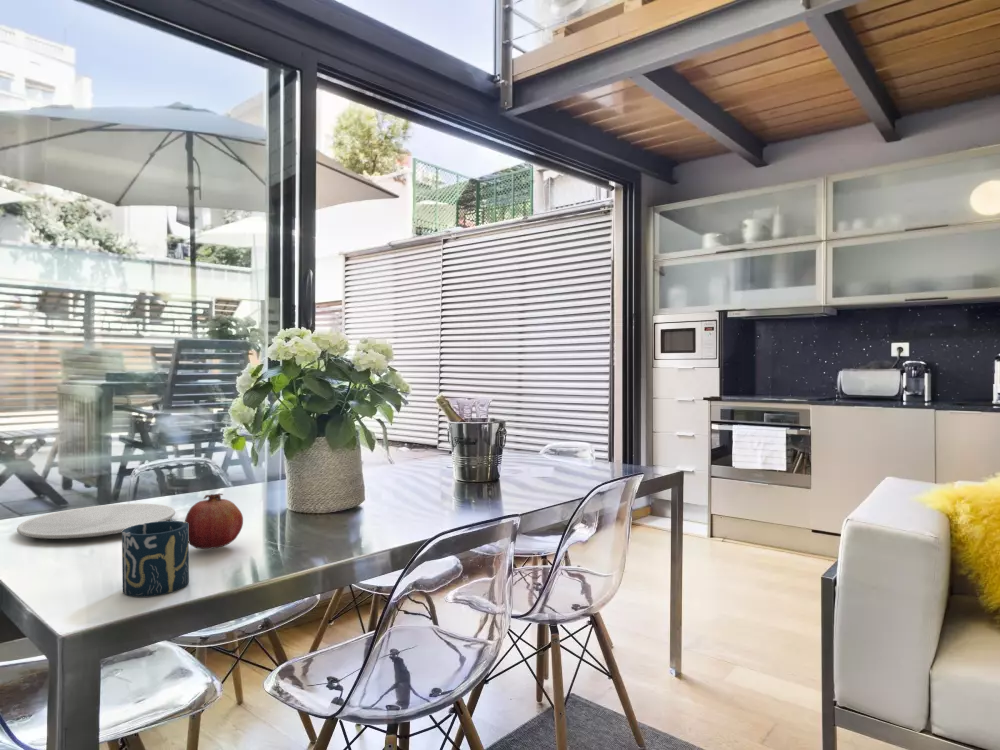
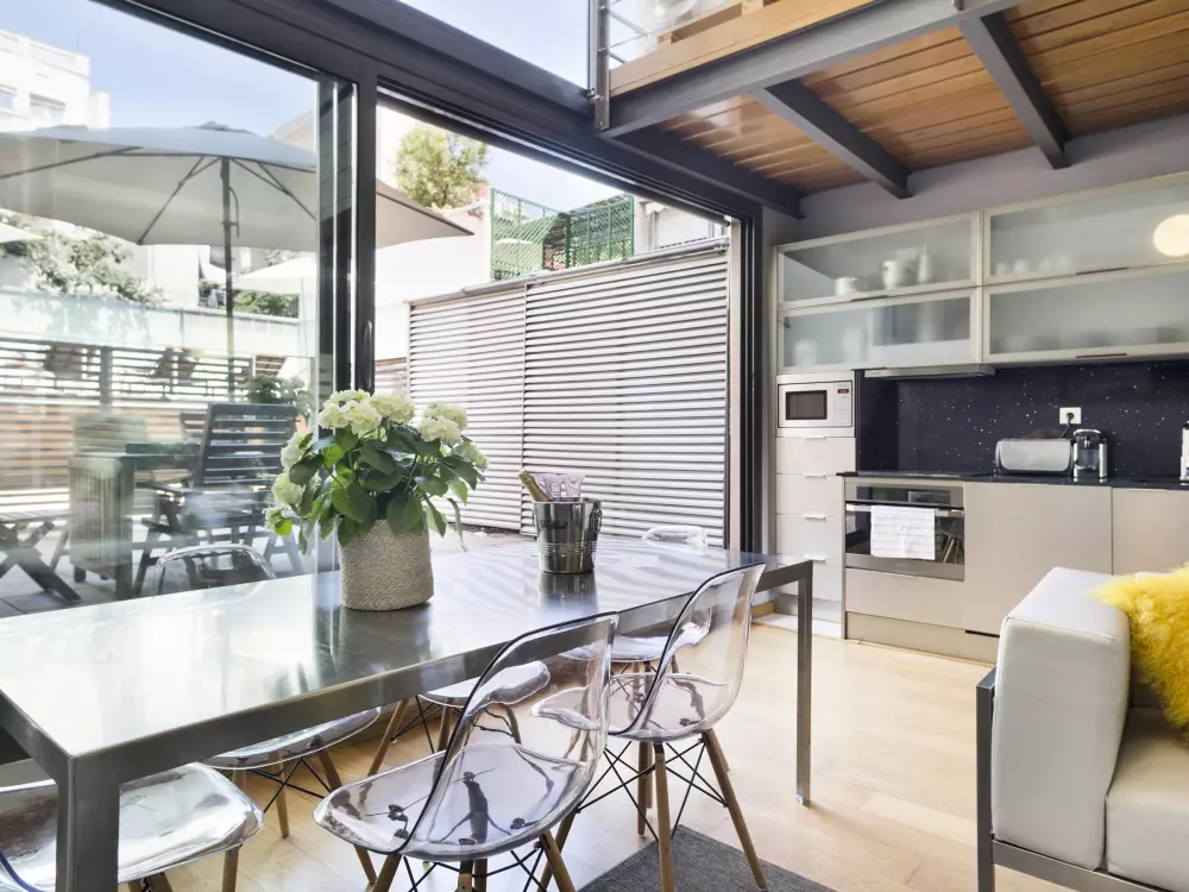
- fruit (213, 521)
- plate (100, 521)
- cup (160, 554)
